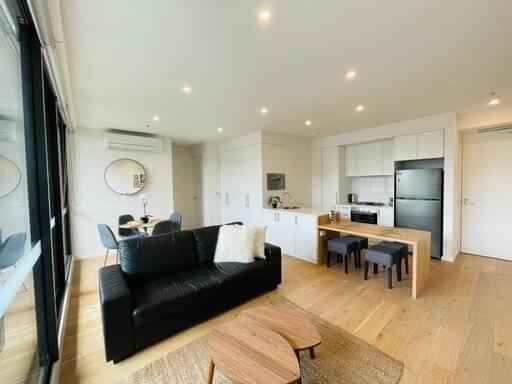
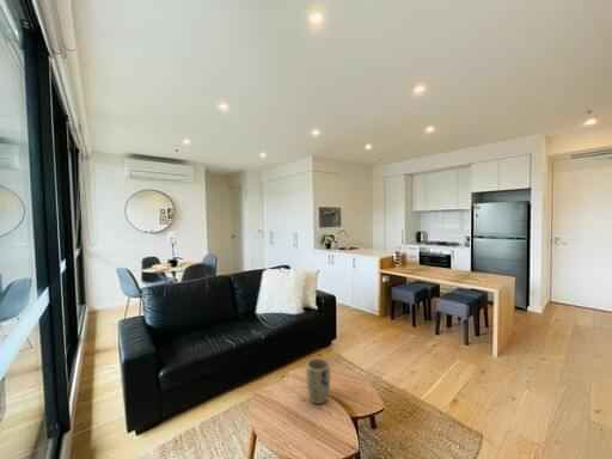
+ plant pot (318, 380)
